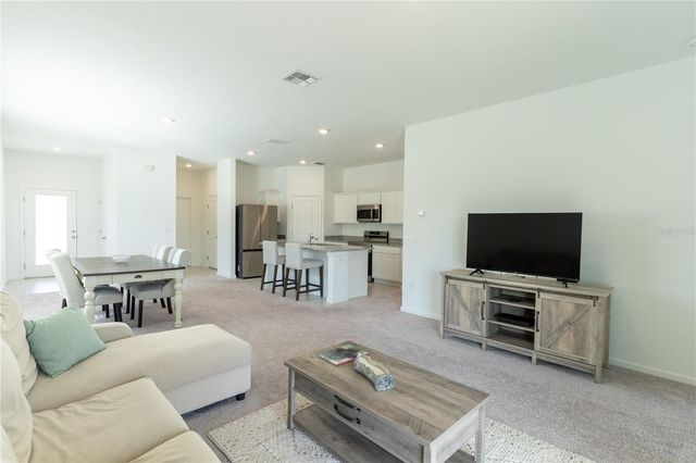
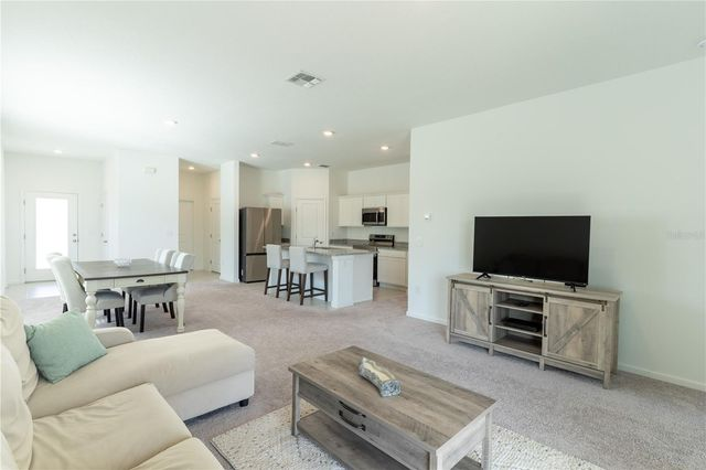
- magazine (343, 354)
